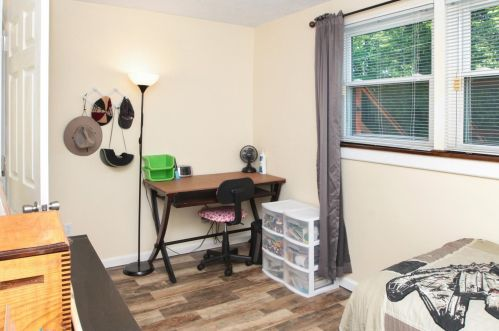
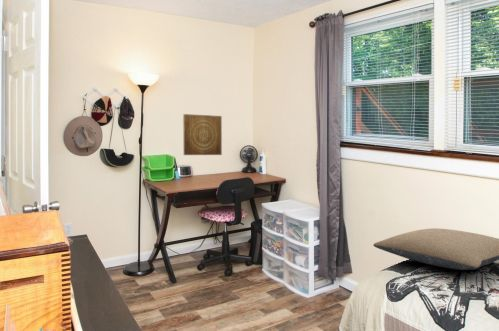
+ pillow (446, 246)
+ wall art (203, 135)
